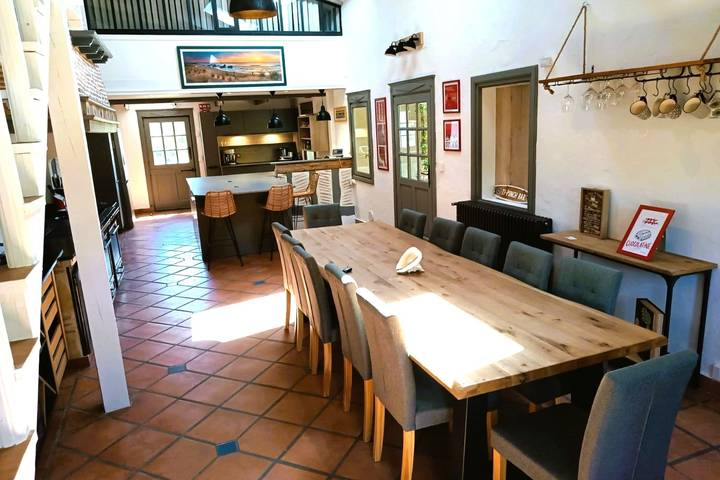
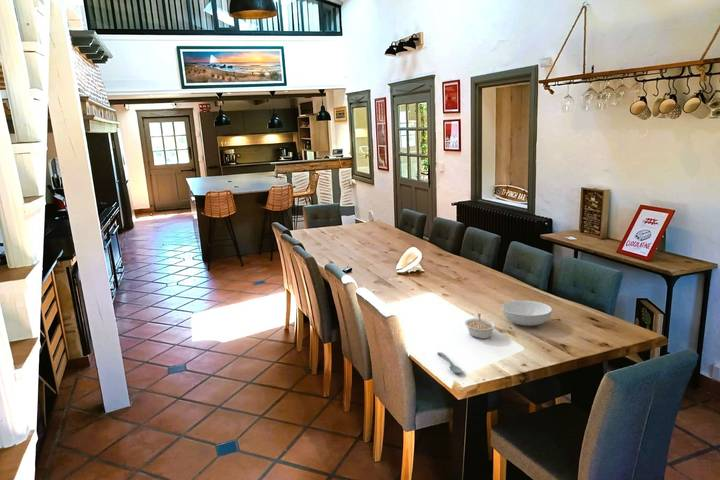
+ legume (479, 327)
+ spoon (448, 361)
+ serving bowl (526, 314)
